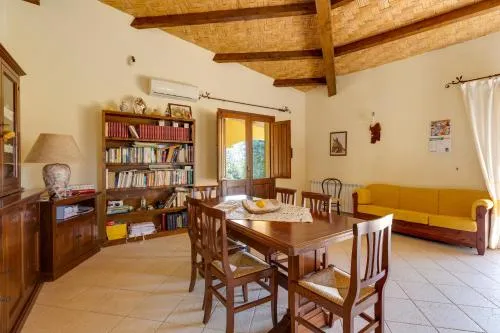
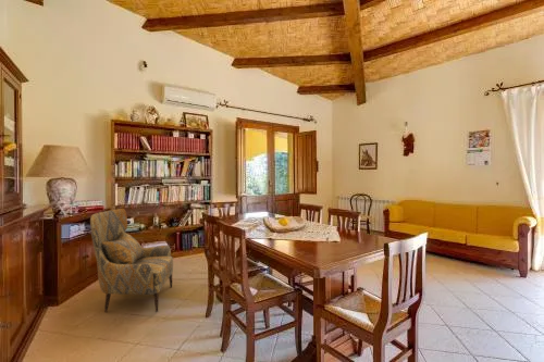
+ armchair (133, 255)
